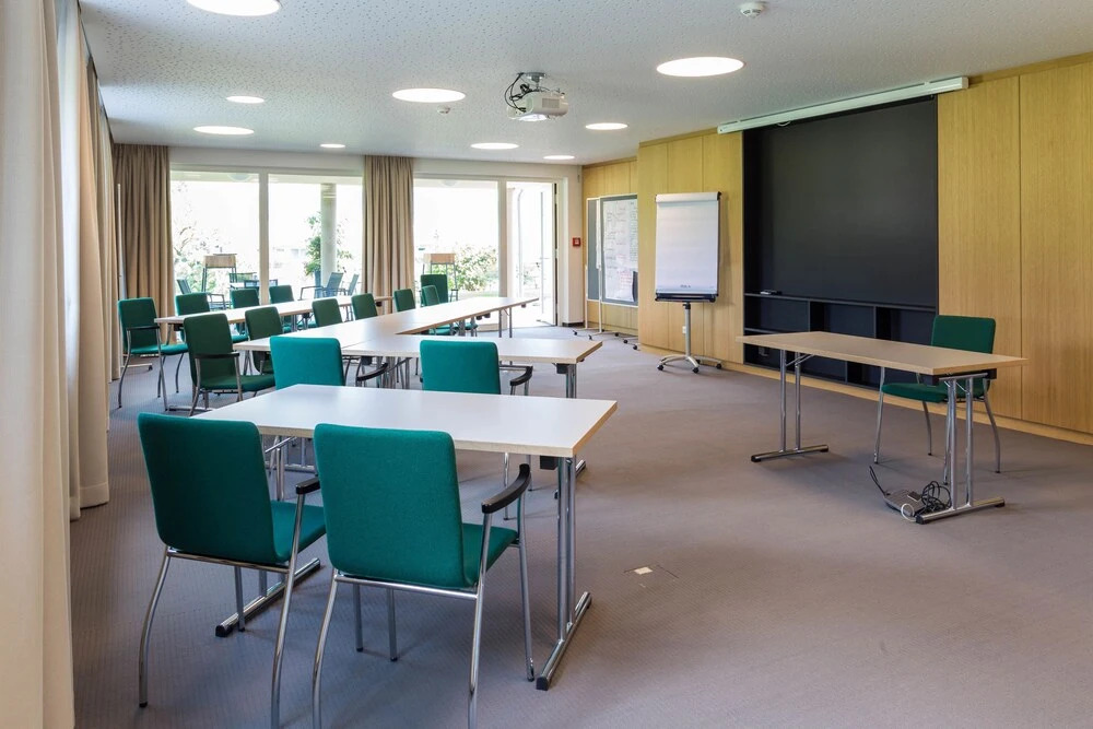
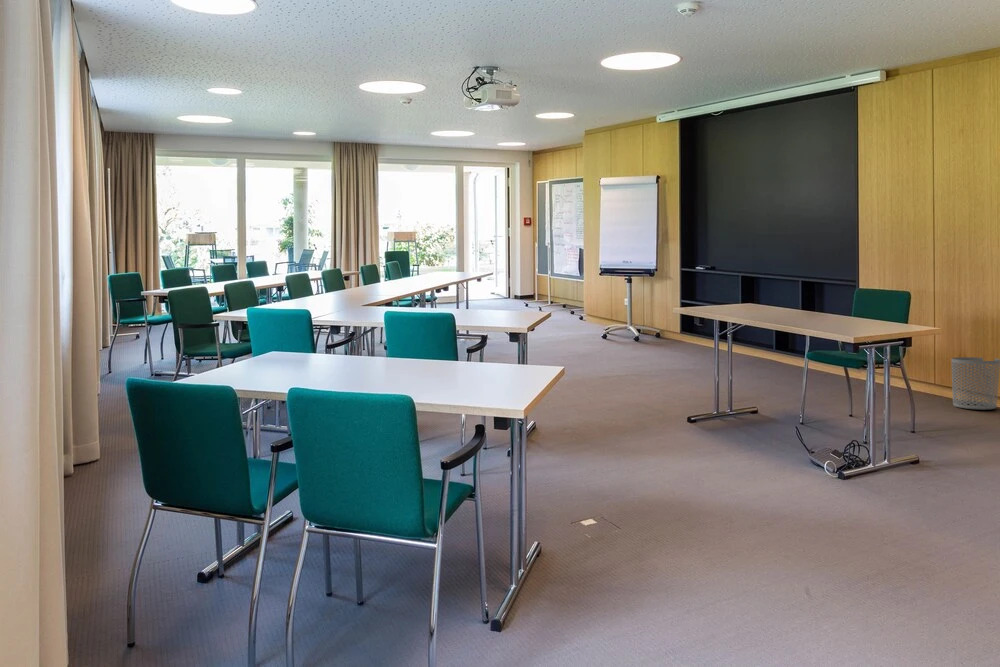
+ waste bin (974, 383)
